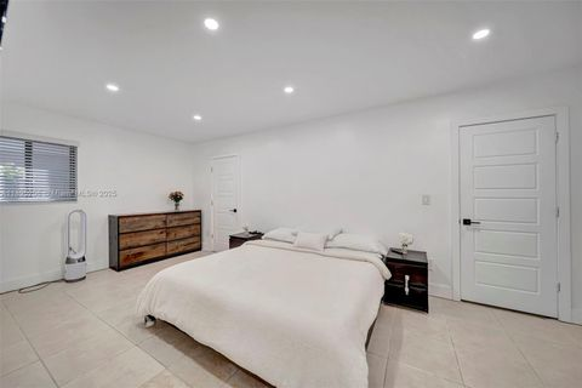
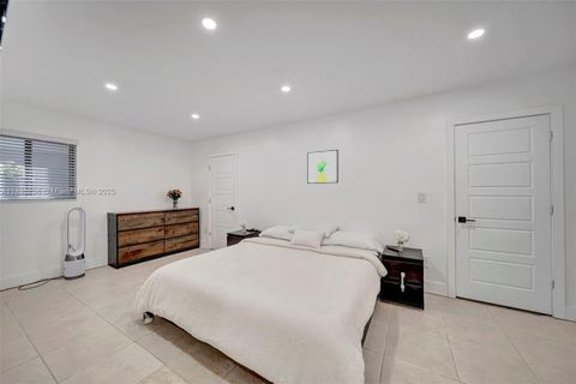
+ wall art (322, 167)
